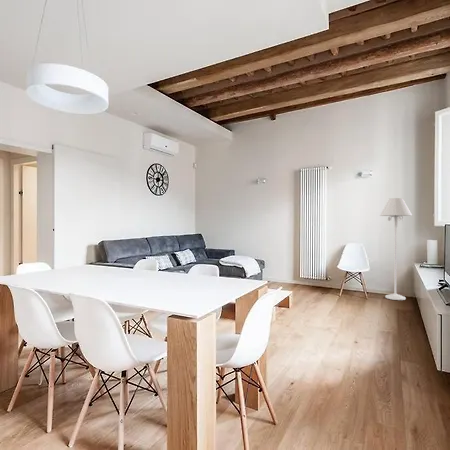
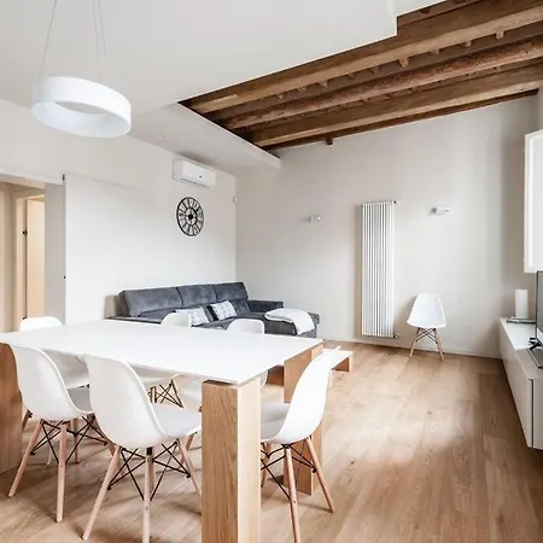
- floor lamp (395, 248)
